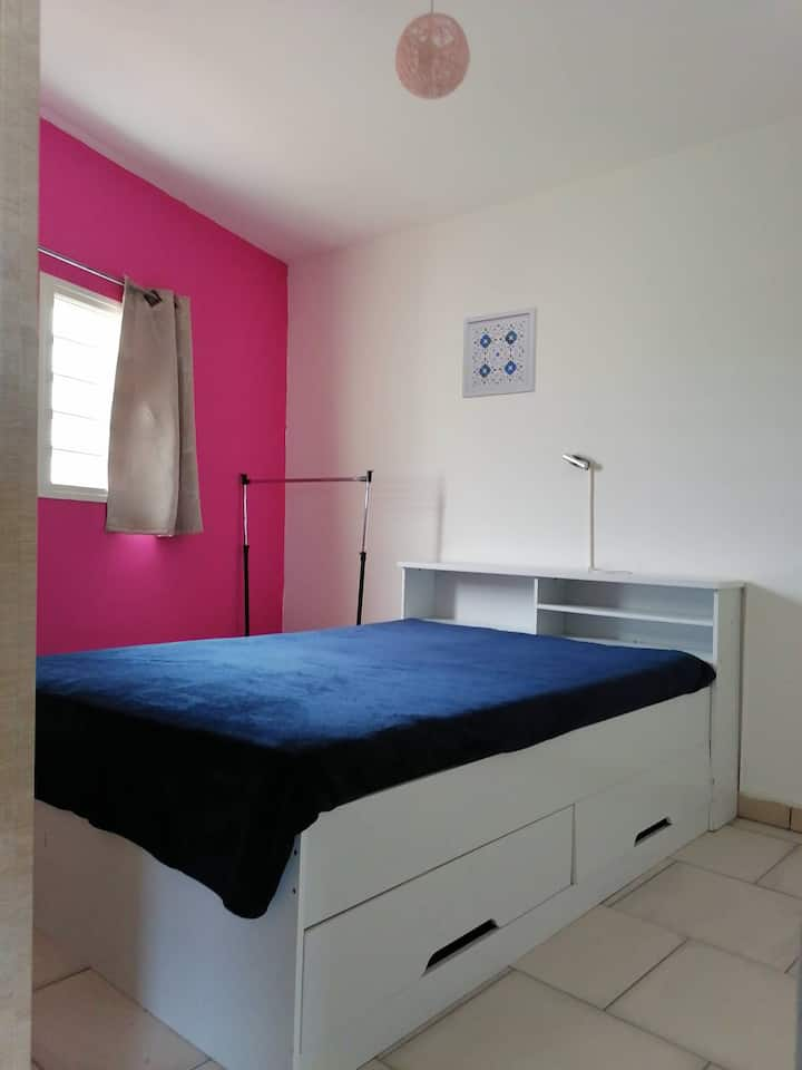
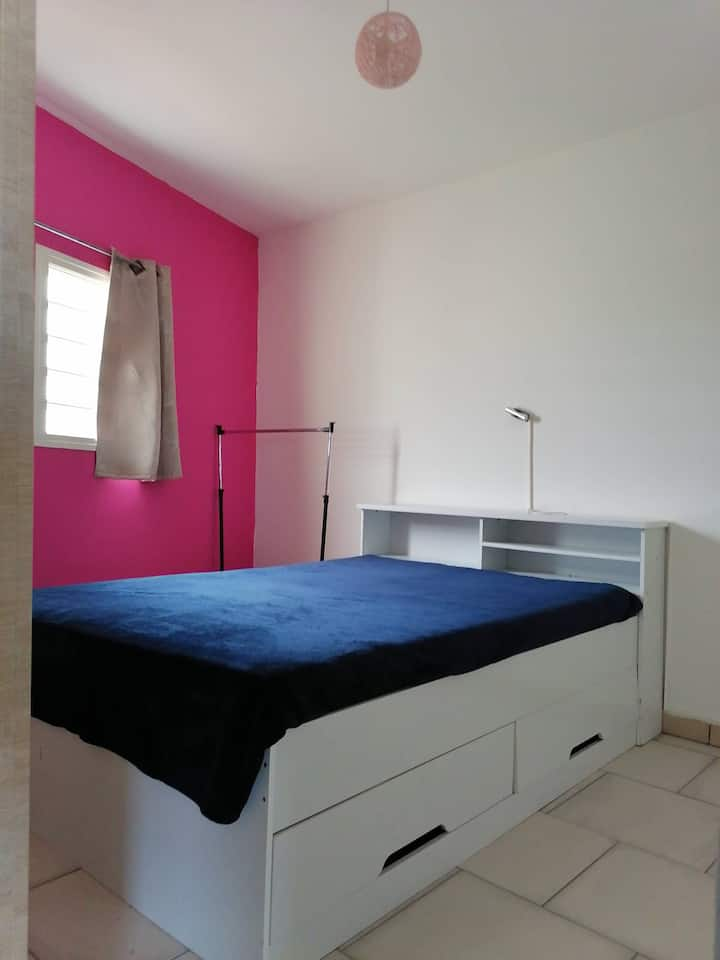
- wall art (498, 353)
